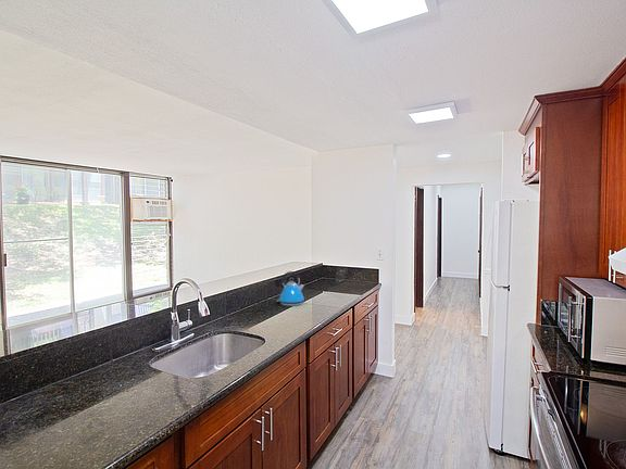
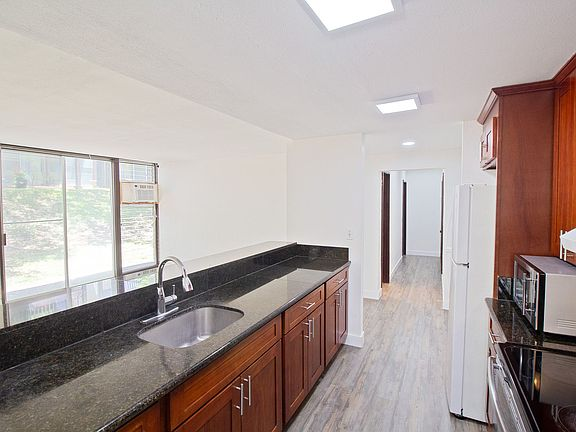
- kettle (290, 287)
